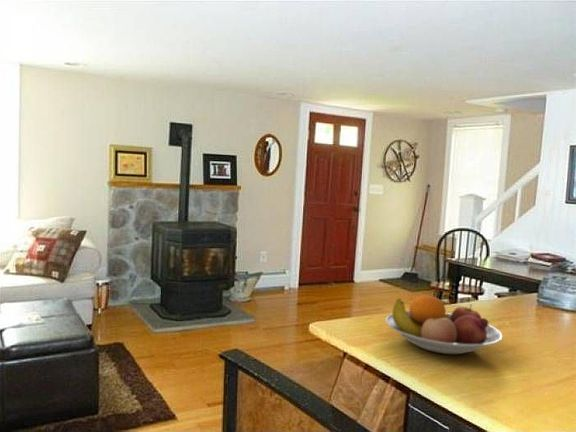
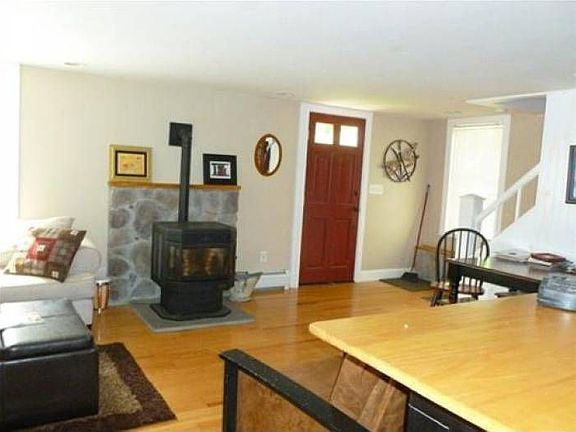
- fruit bowl (442, 321)
